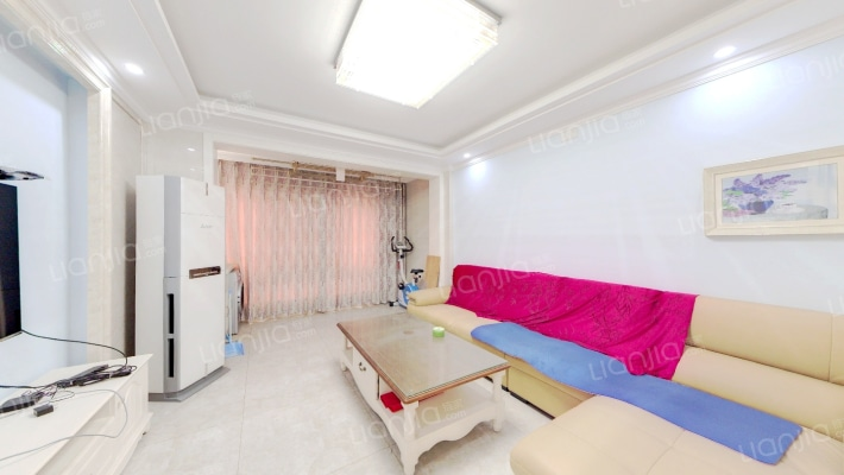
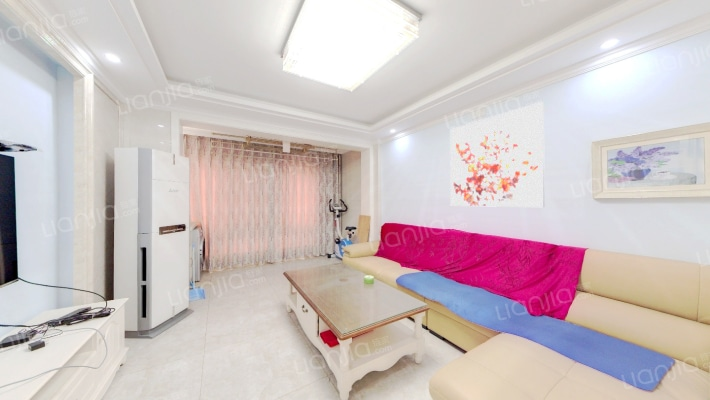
+ wall art (489, 162)
